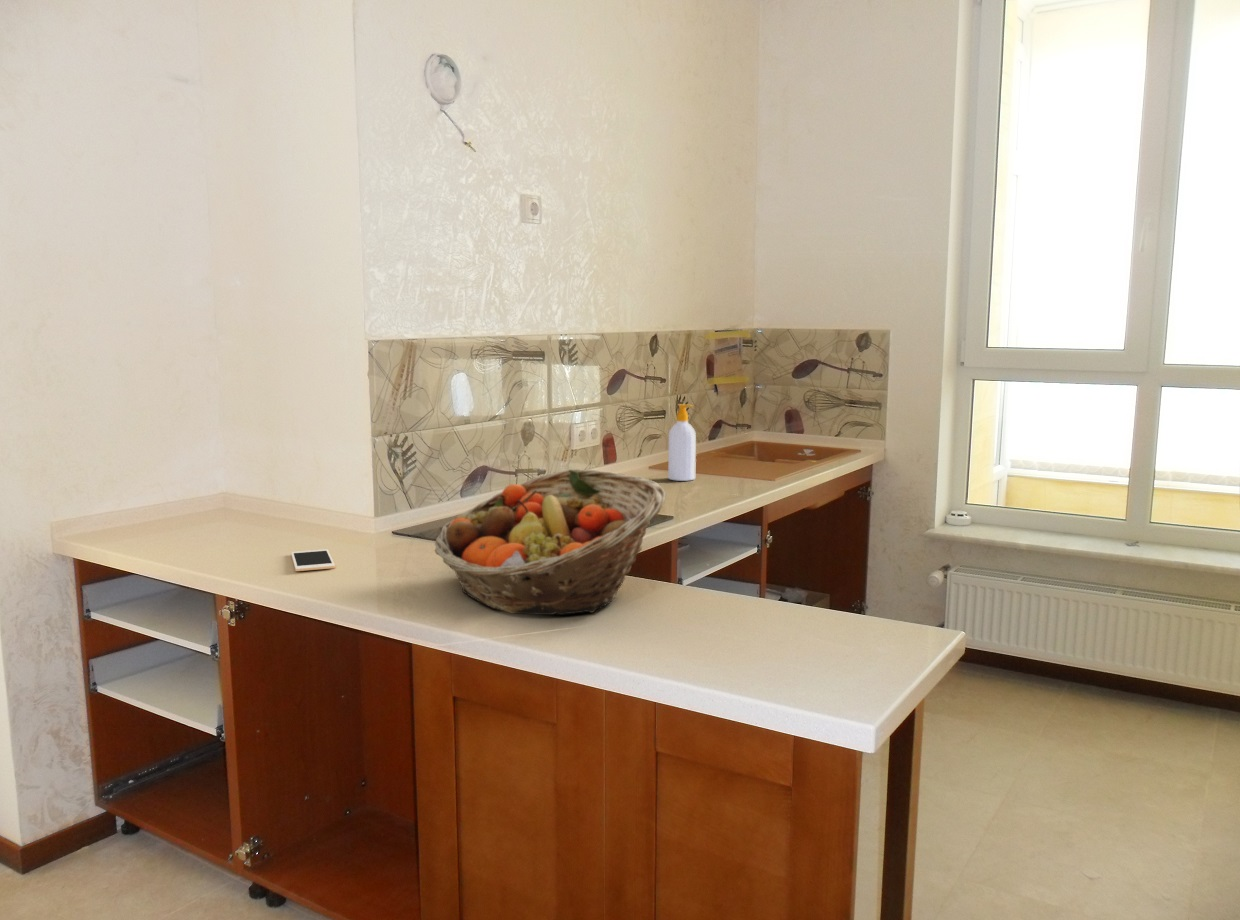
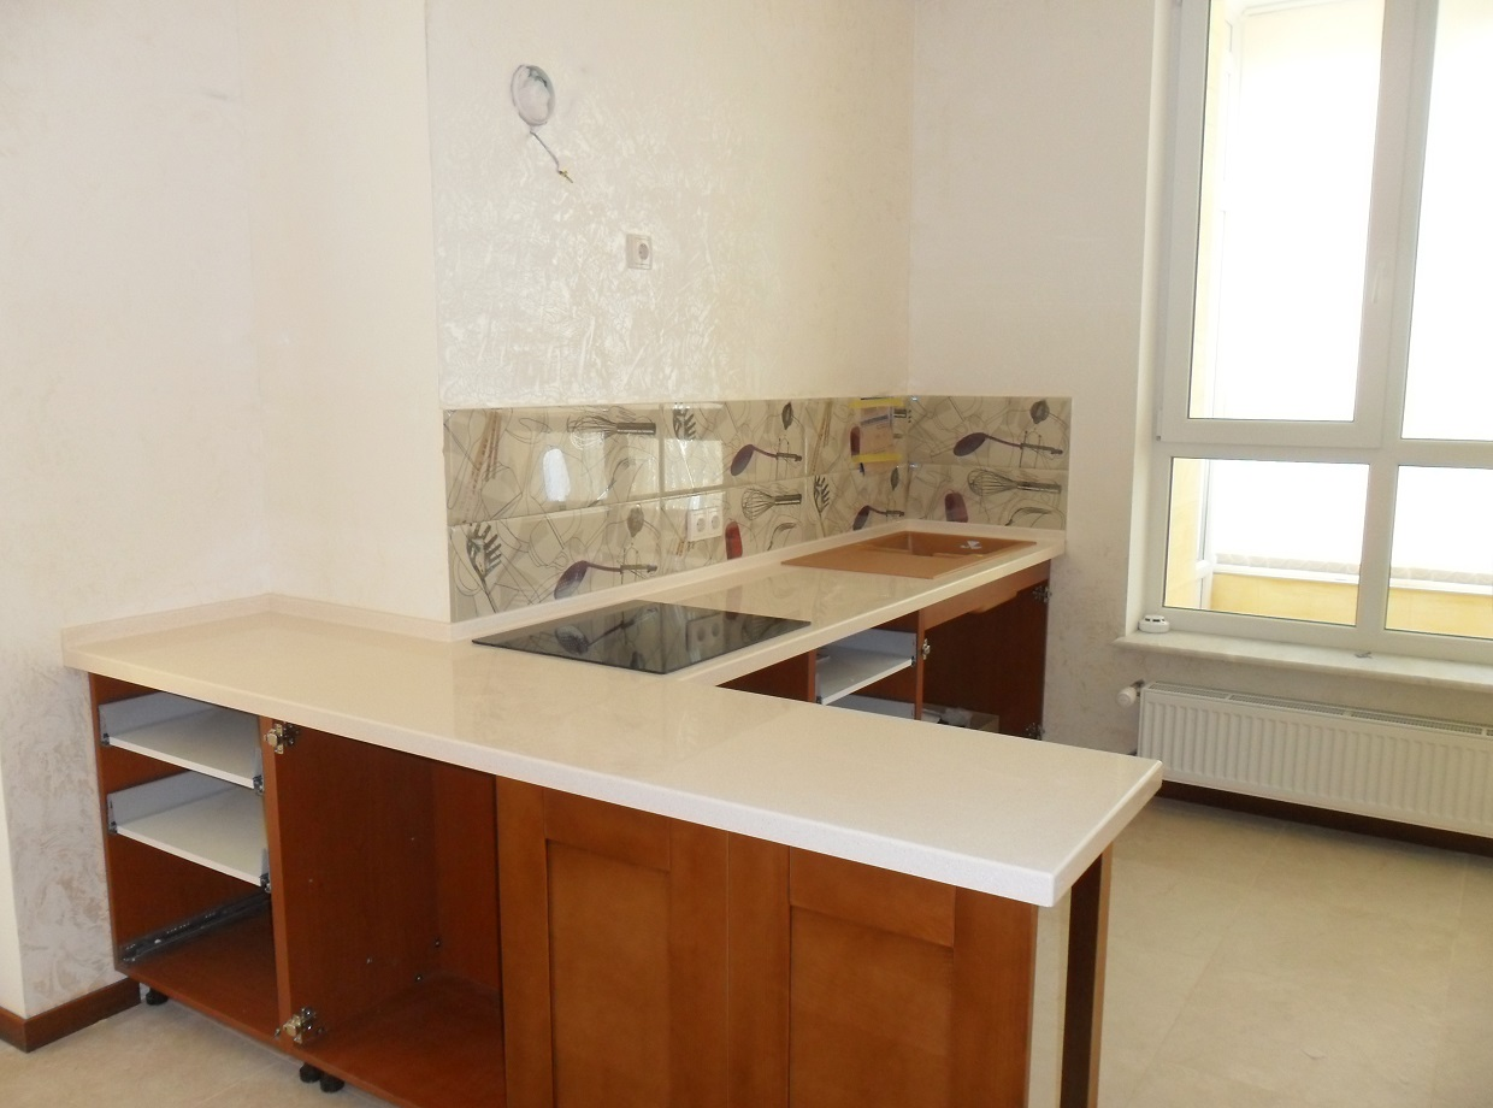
- fruit basket (549, 536)
- soap bottle (682, 441)
- cell phone (312, 559)
